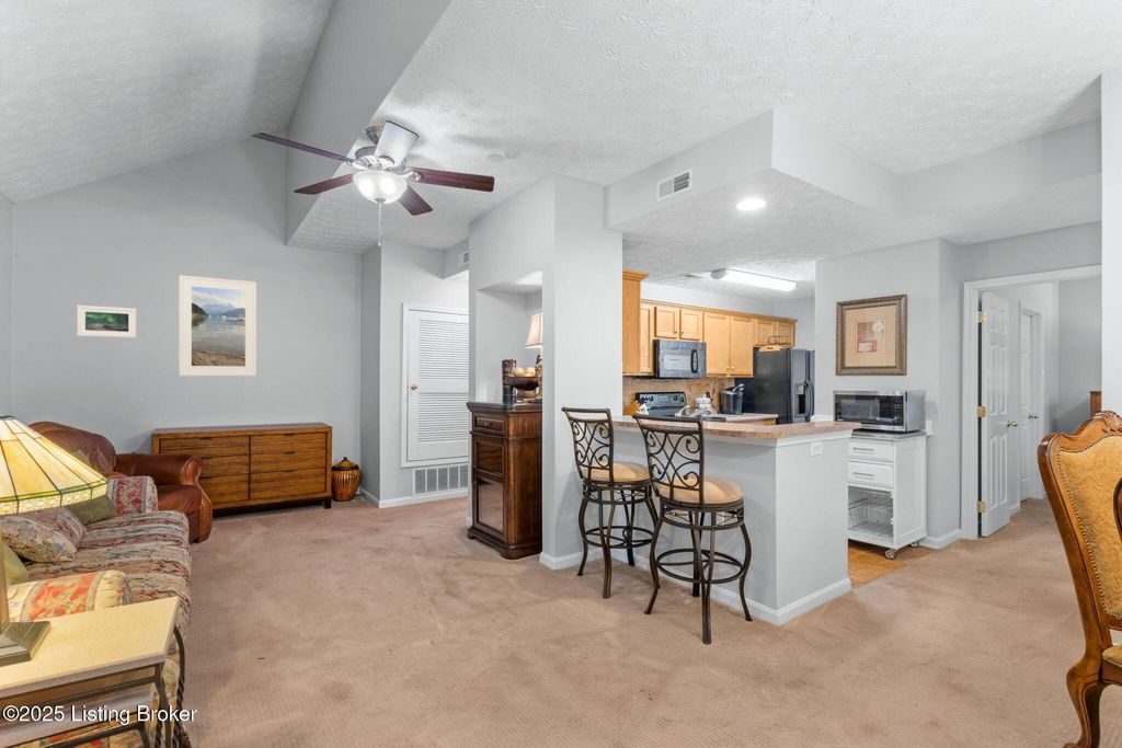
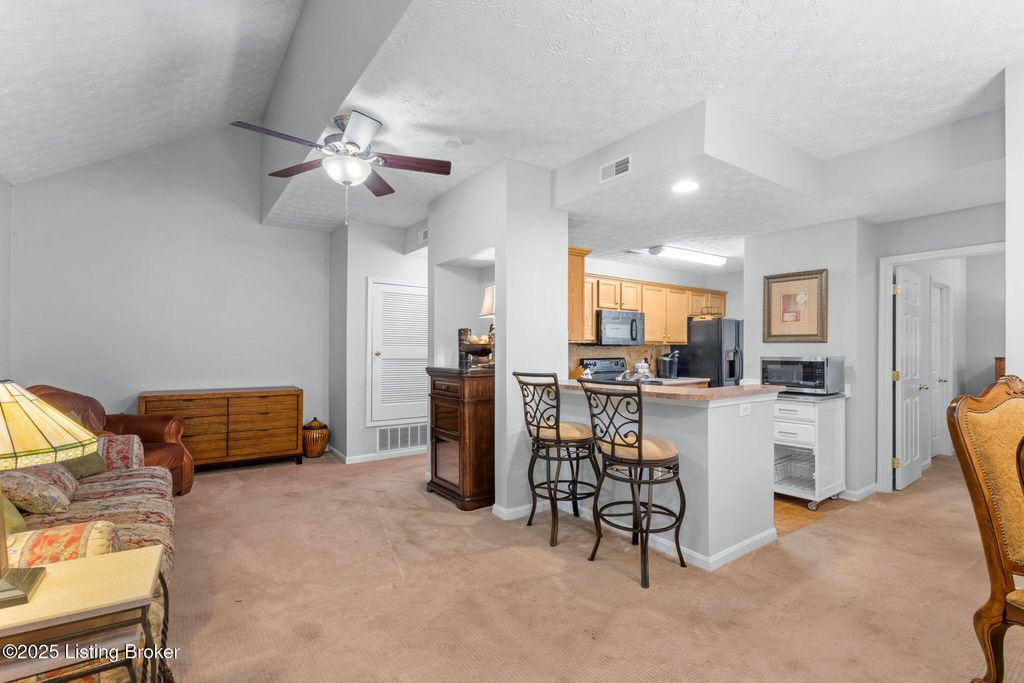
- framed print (218, 326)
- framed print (107, 321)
